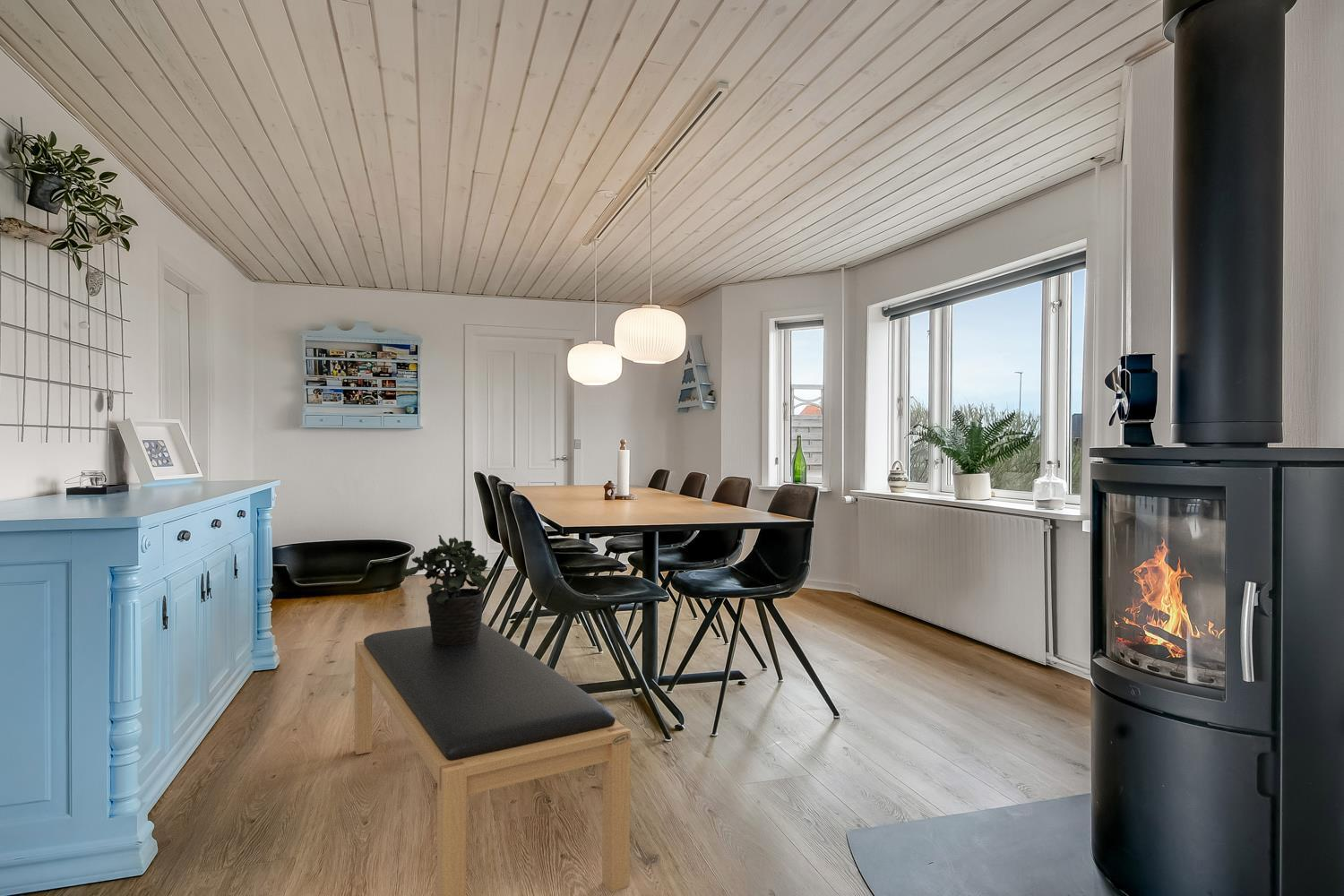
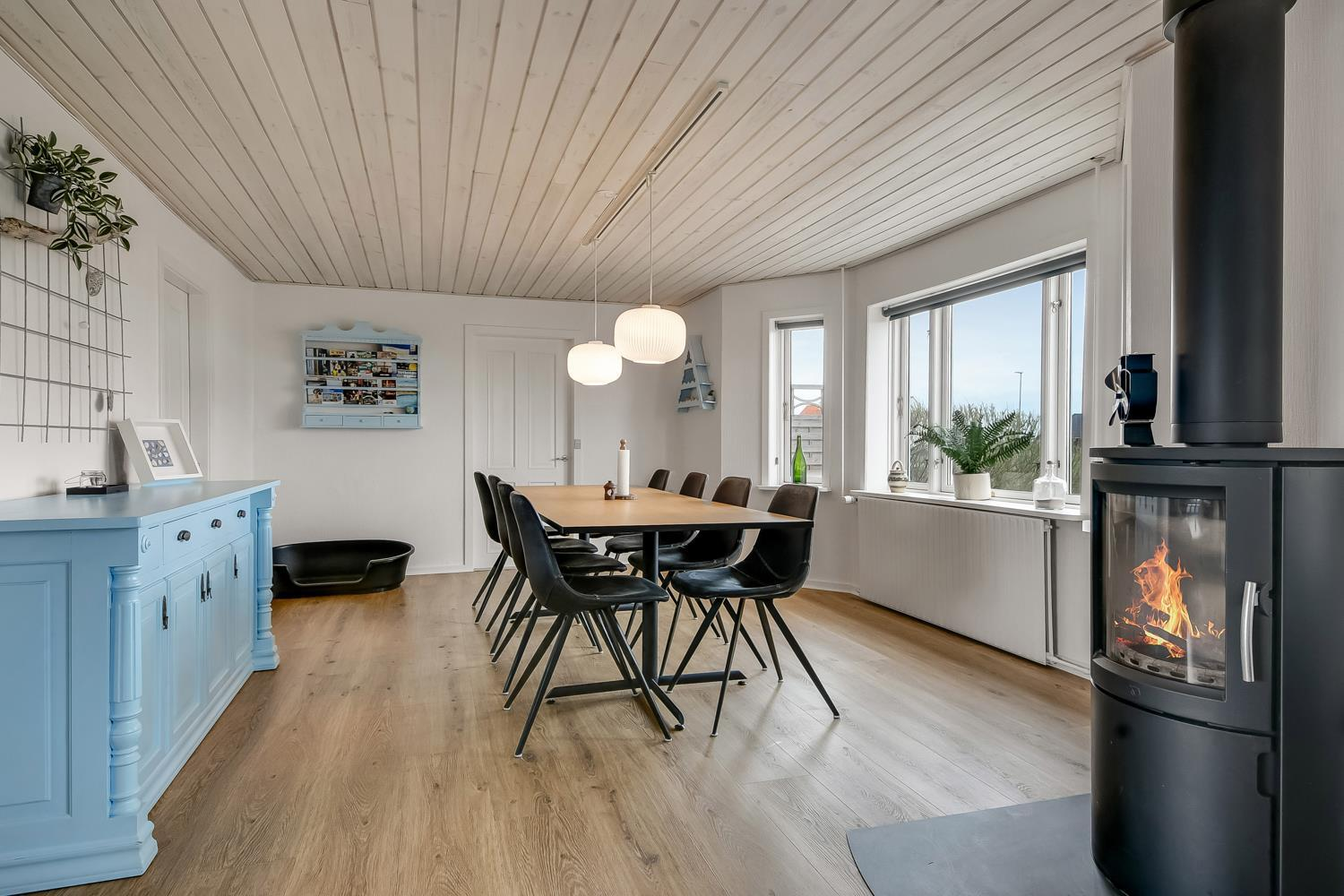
- potted plant (450, 586)
- bench (468, 733)
